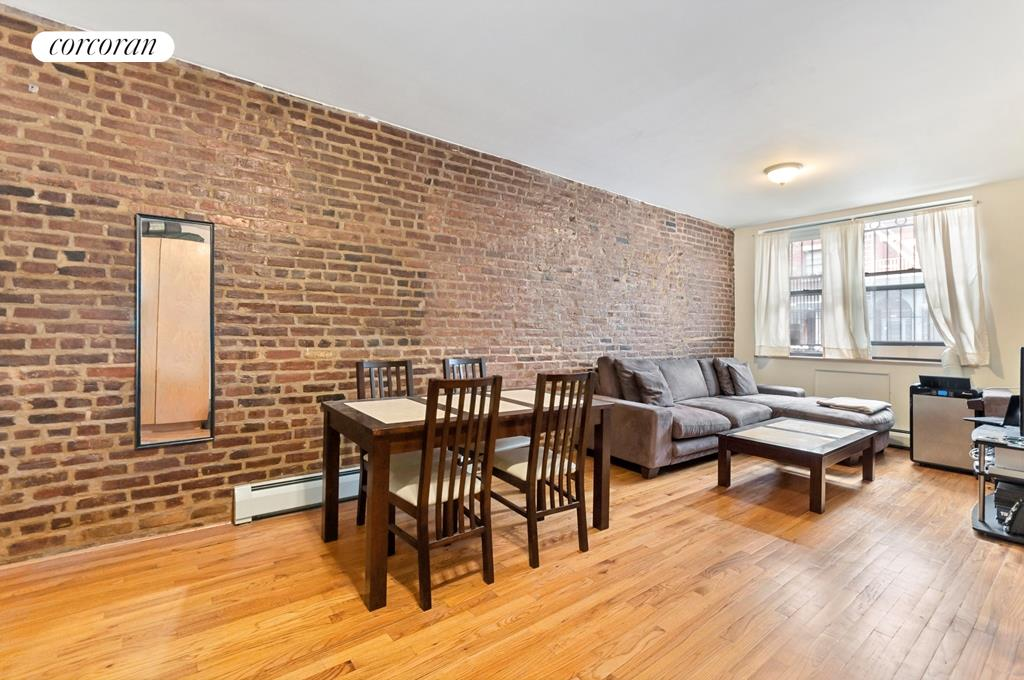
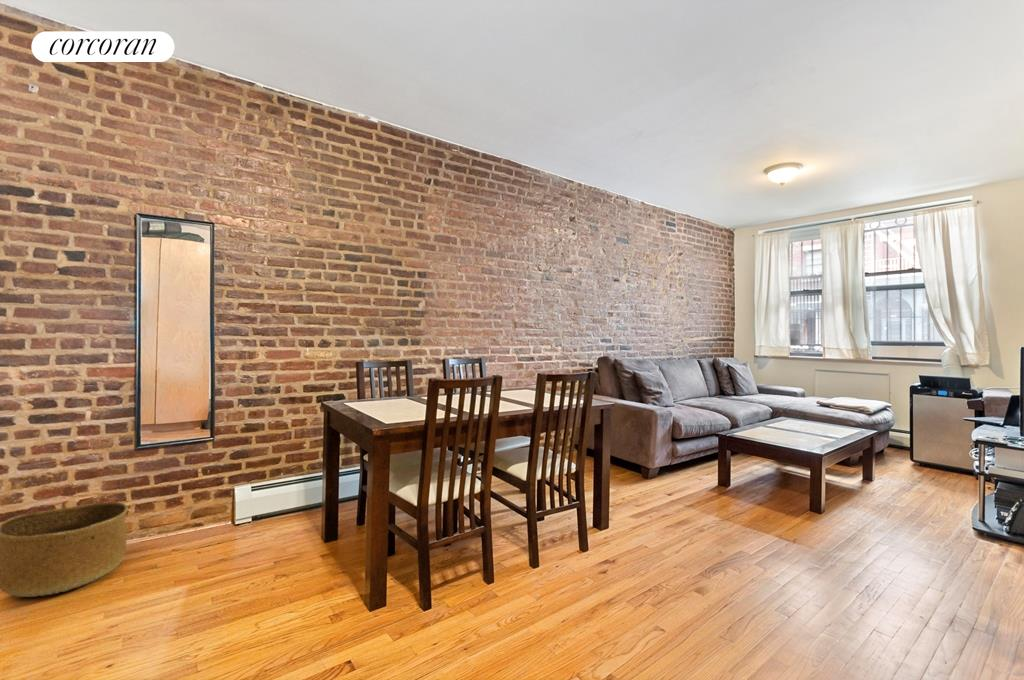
+ basket (65, 546)
